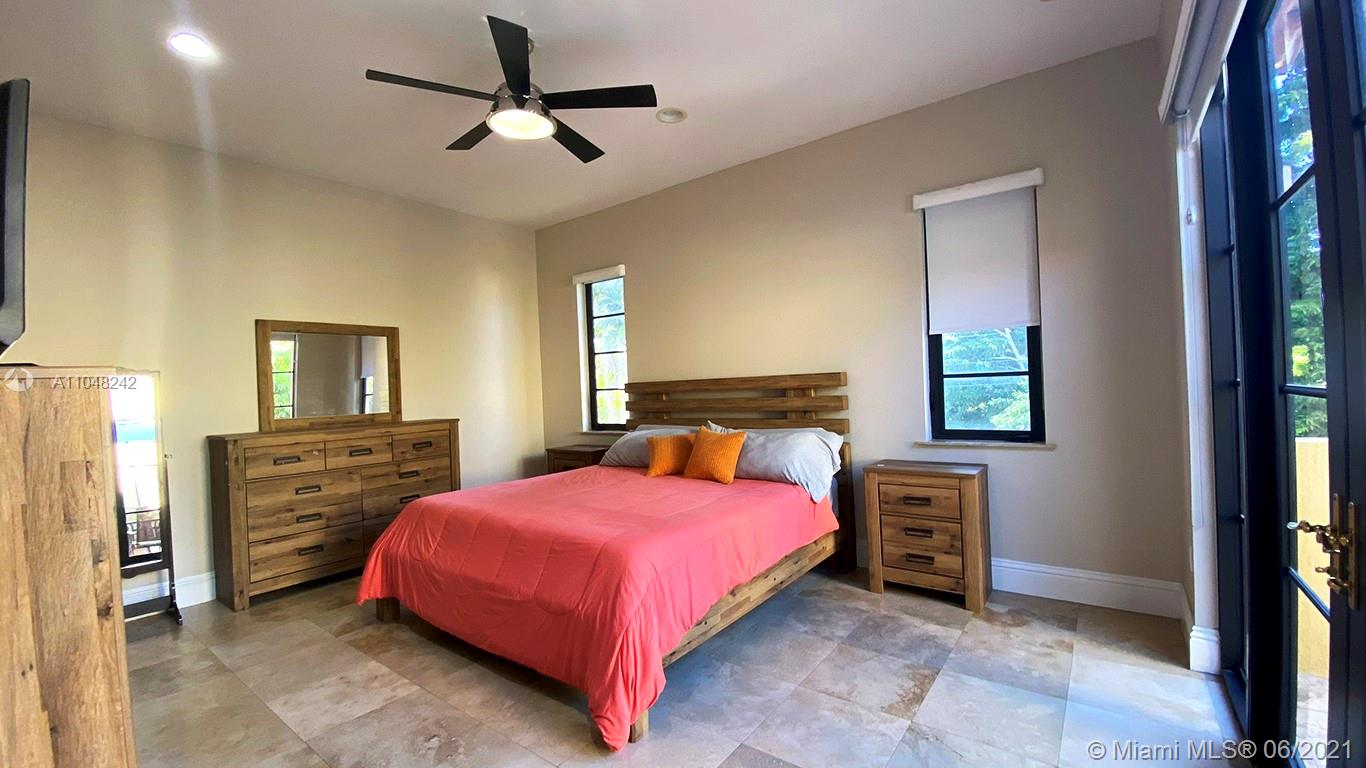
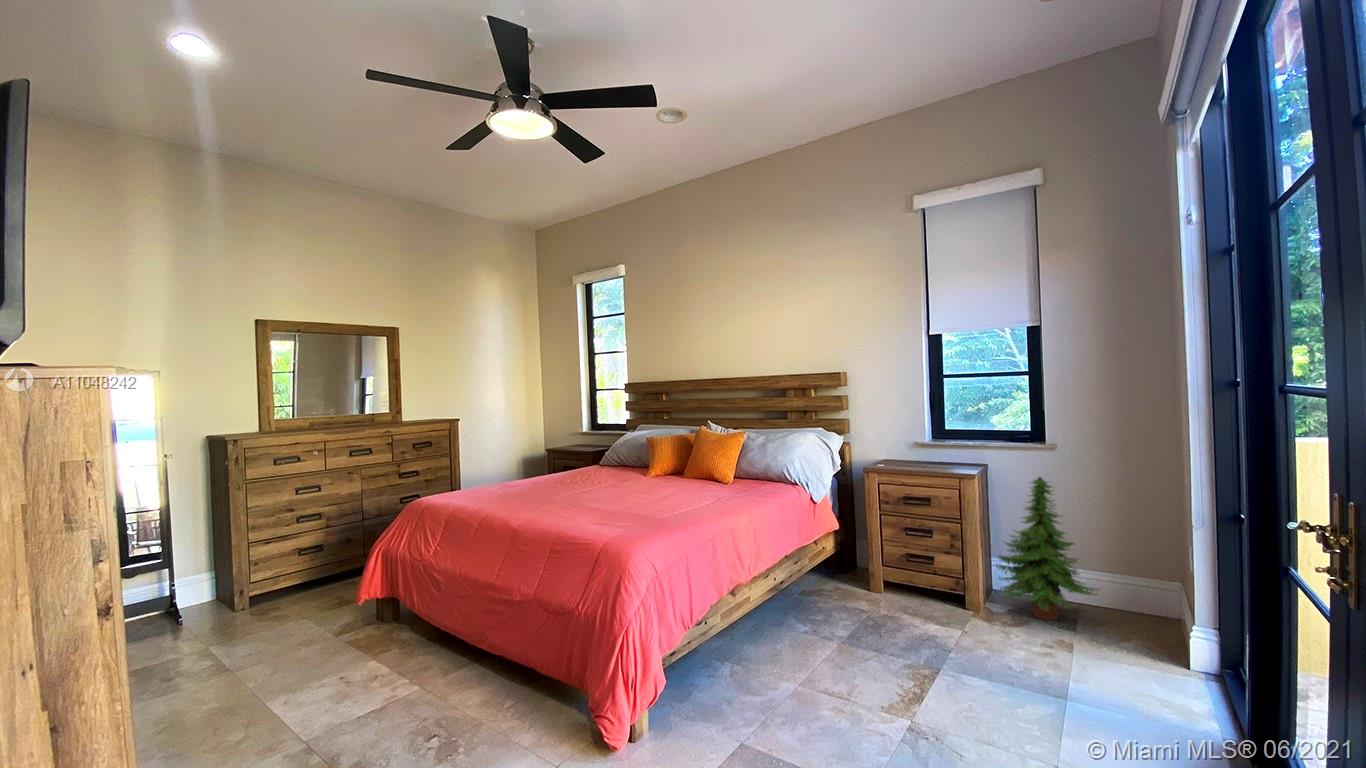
+ tree (1042, 545)
